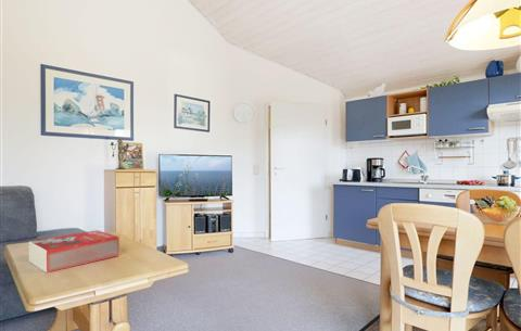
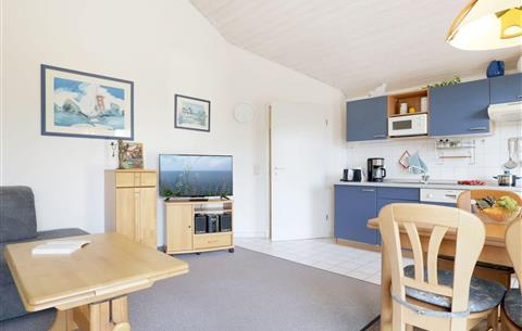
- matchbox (75, 249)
